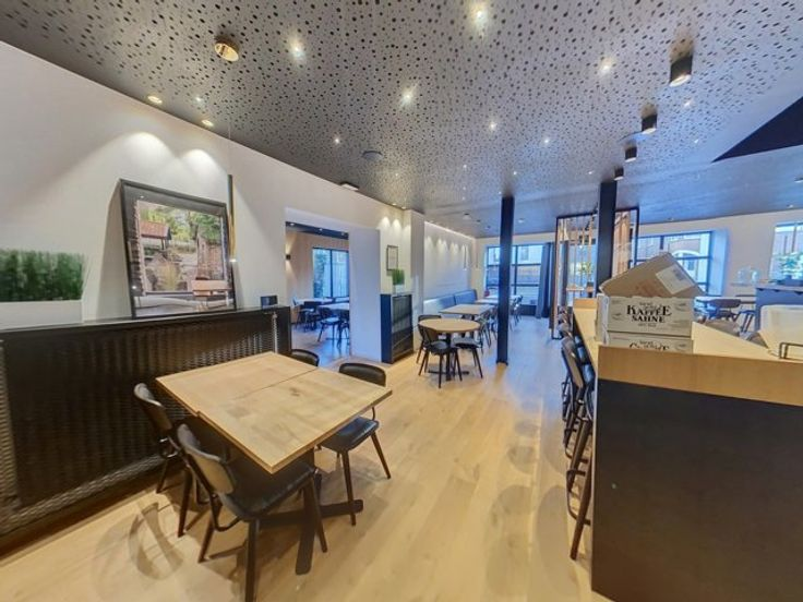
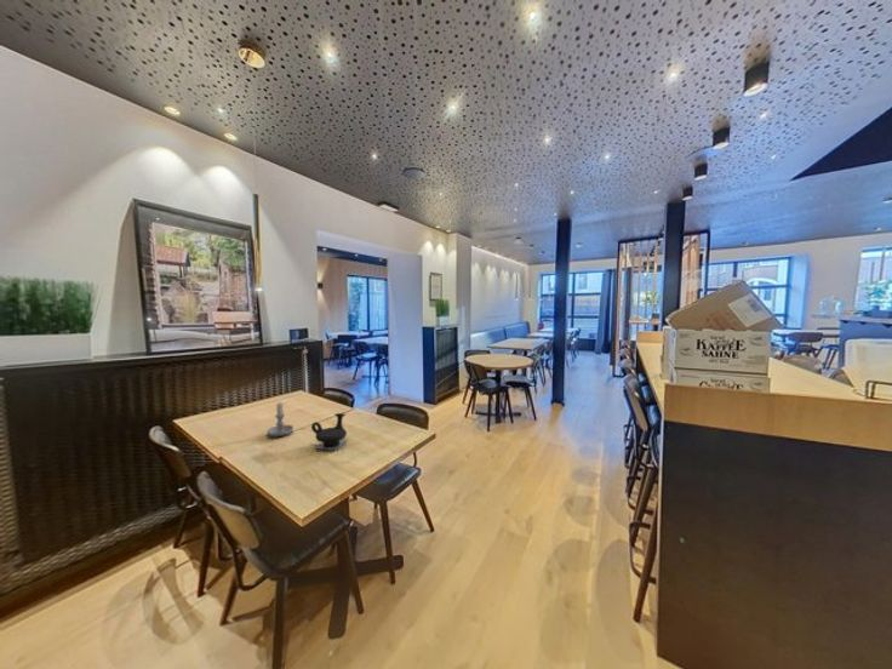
+ candle (279, 417)
+ teapot (330, 429)
